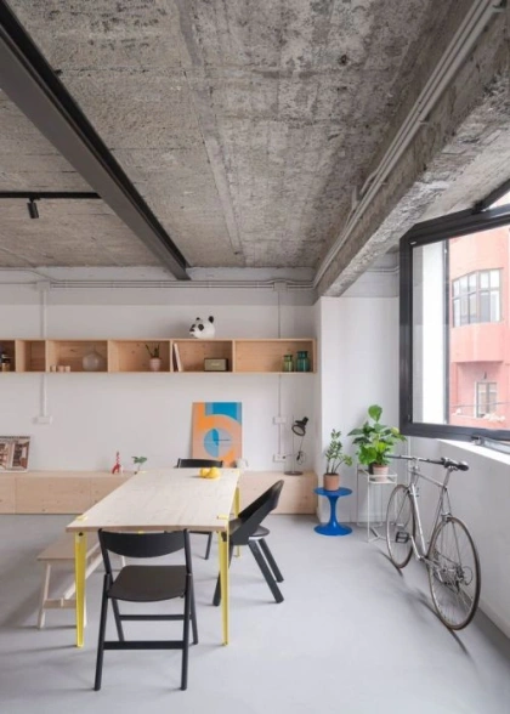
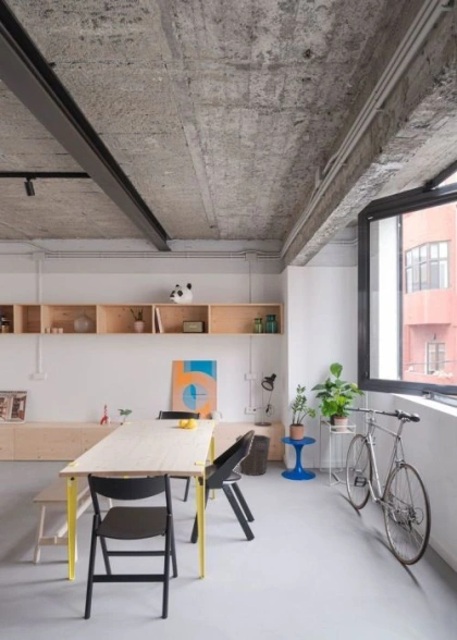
+ waste bin (252, 455)
